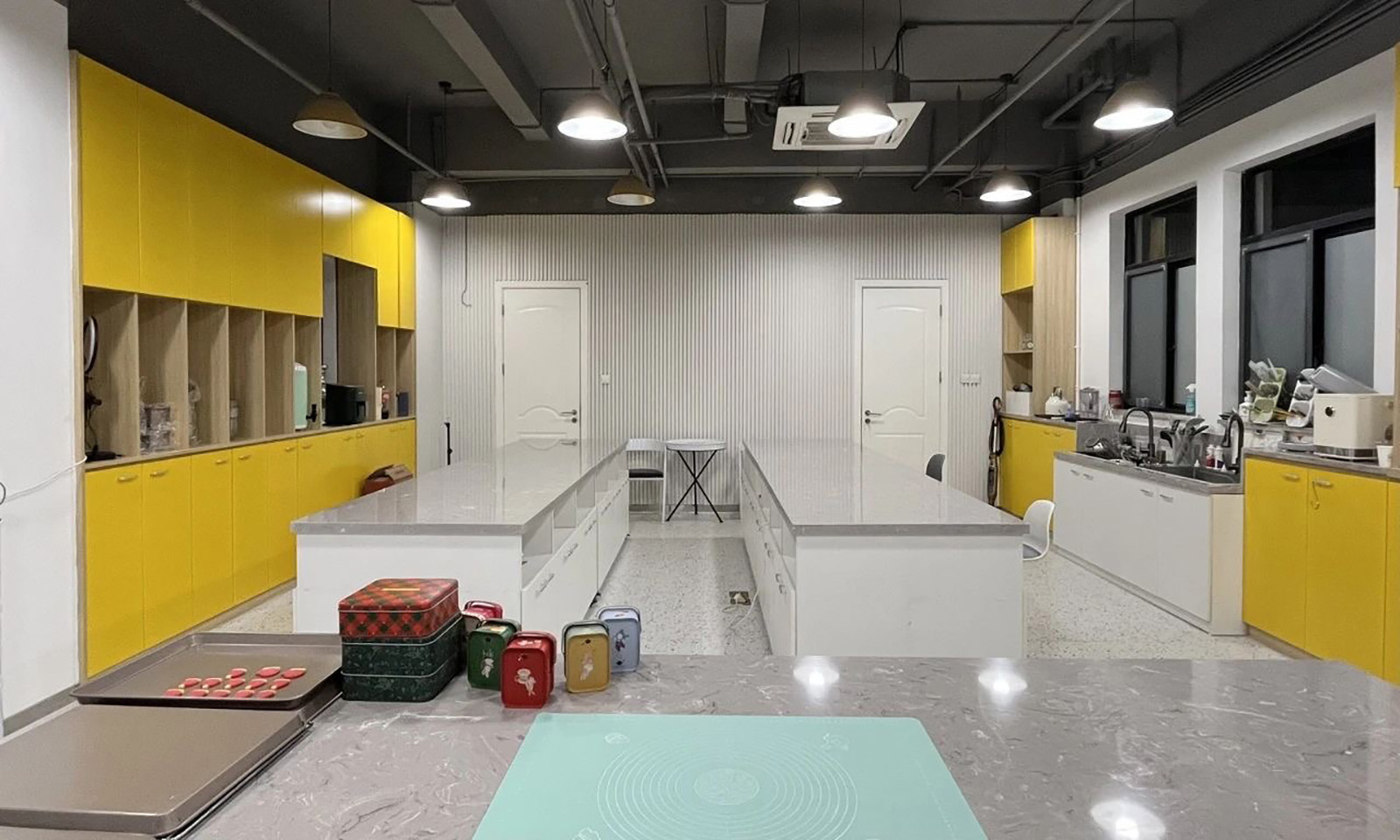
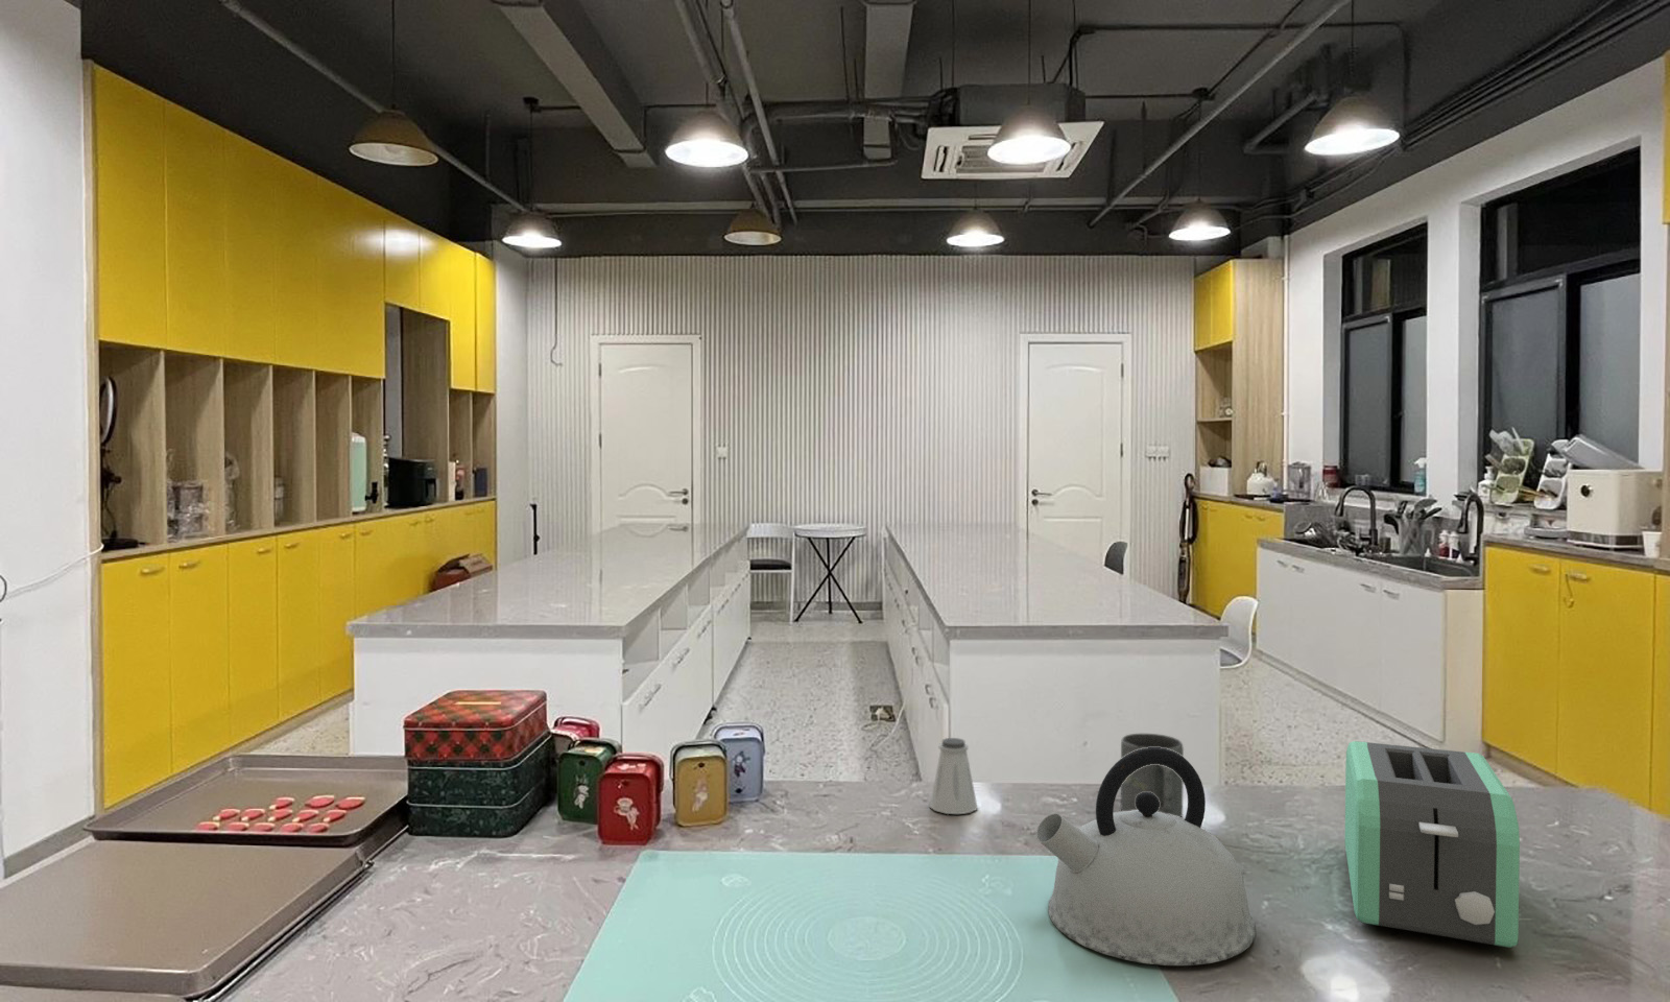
+ saltshaker (953, 773)
+ kettle (1140, 834)
+ toaster (1422, 830)
+ mug (1155, 780)
